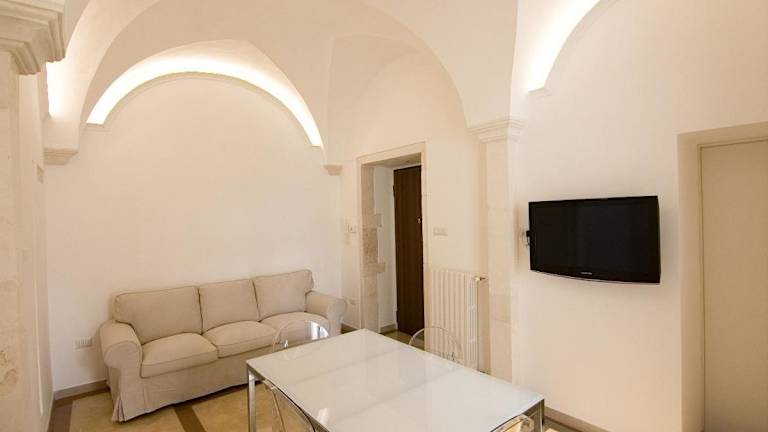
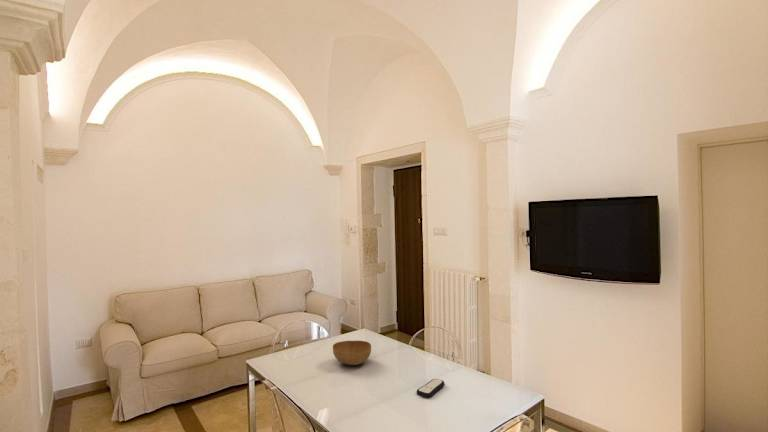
+ bowl (352, 354)
+ remote control (431, 387)
